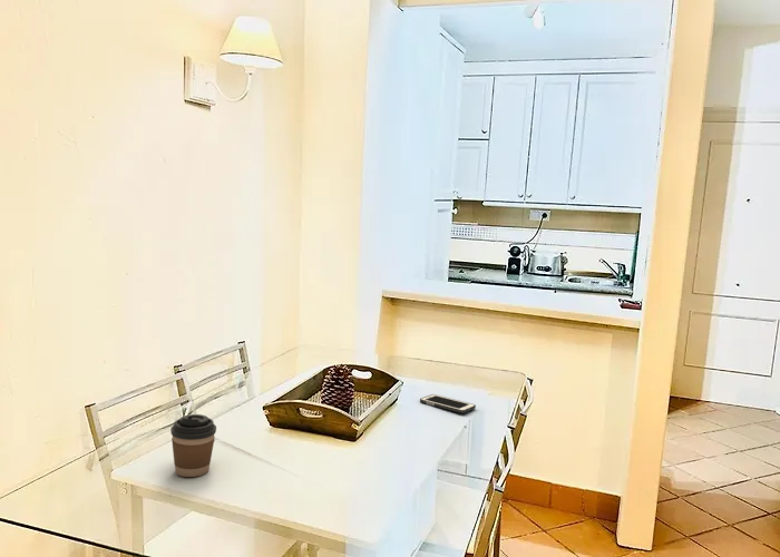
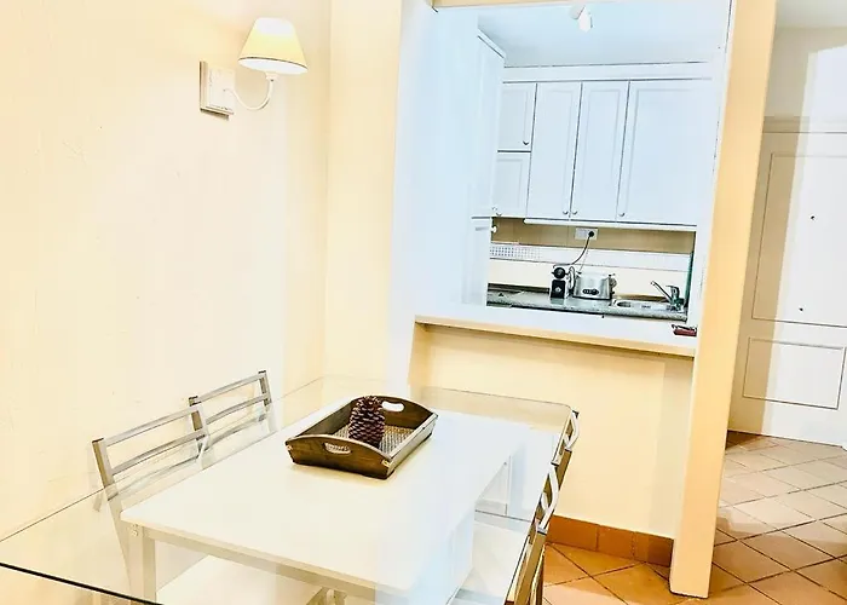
- coffee cup (193, 442)
- cell phone (447, 403)
